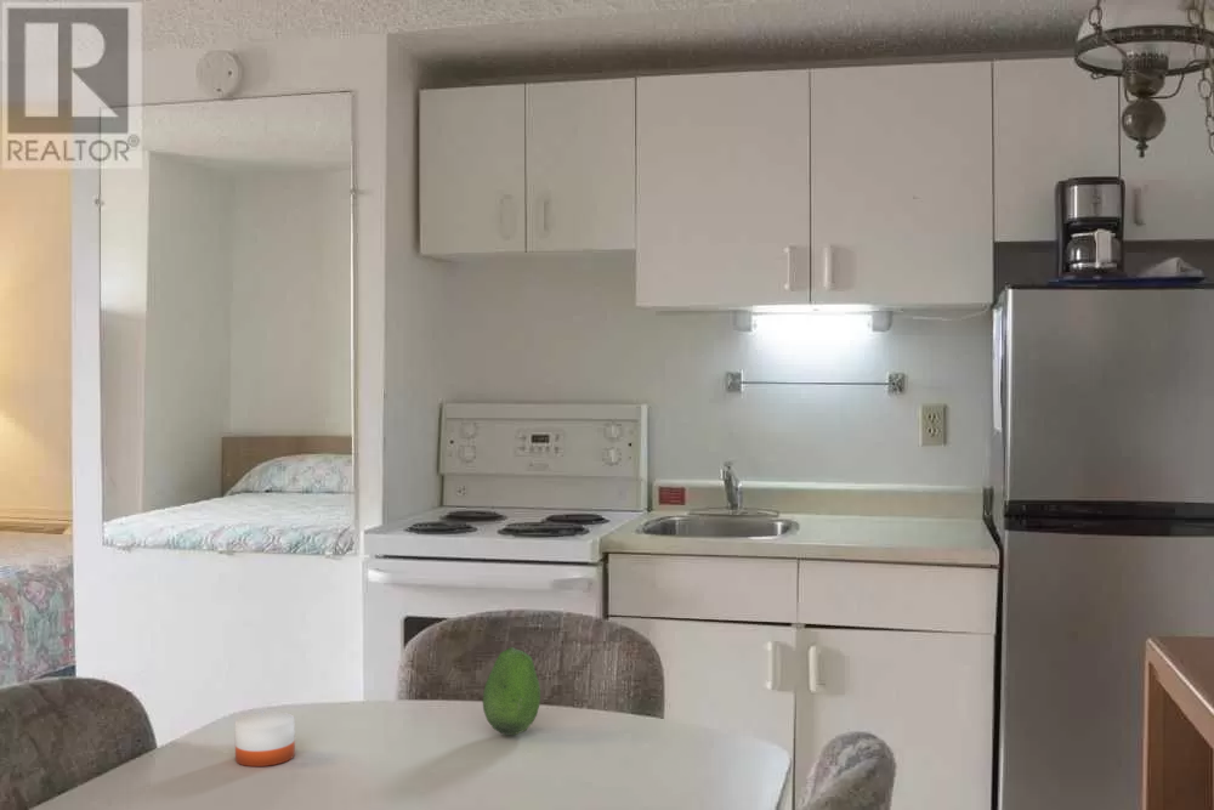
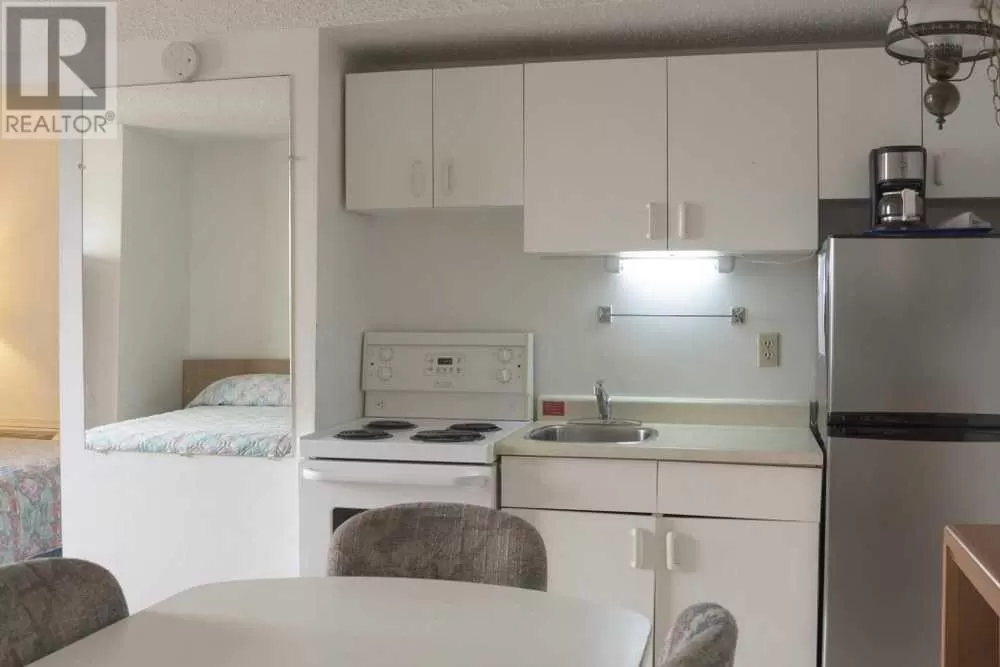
- candle (265, 718)
- fruit (511, 690)
